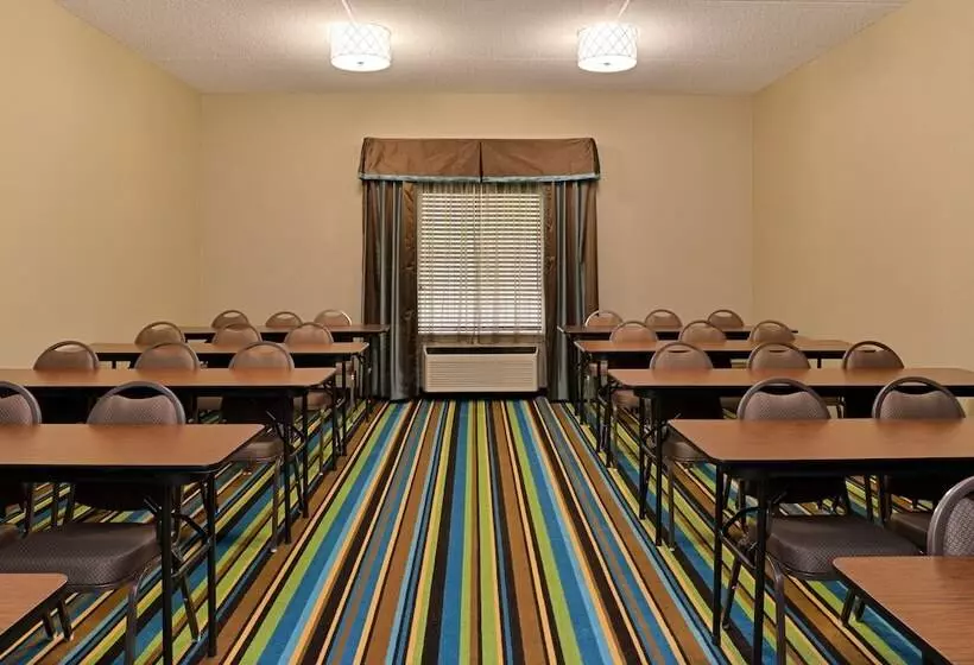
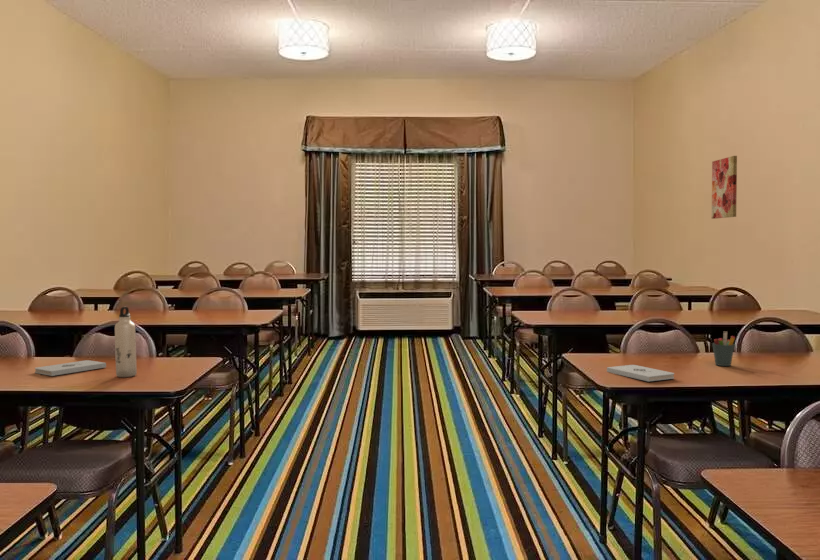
+ wall art (723, 188)
+ notepad (640, 372)
+ pen holder (723, 348)
+ notepad (70, 367)
+ water bottle (125, 341)
